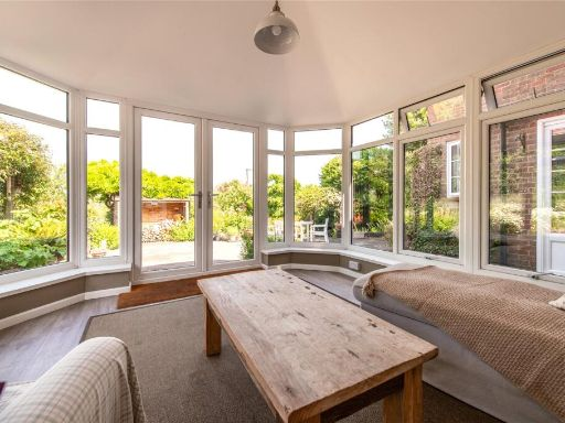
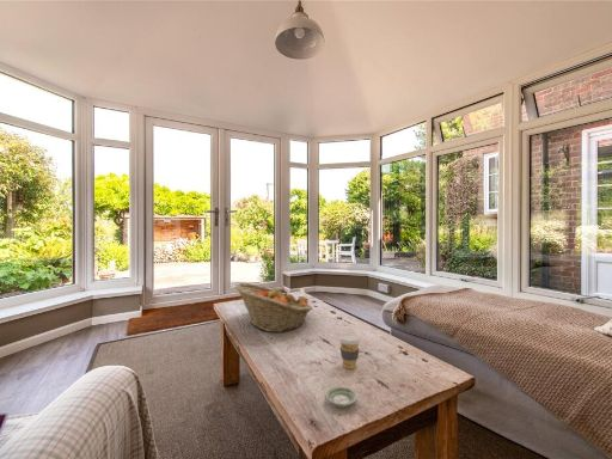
+ coffee cup (349, 351)
+ saucer (341, 398)
+ fruit basket (273, 302)
